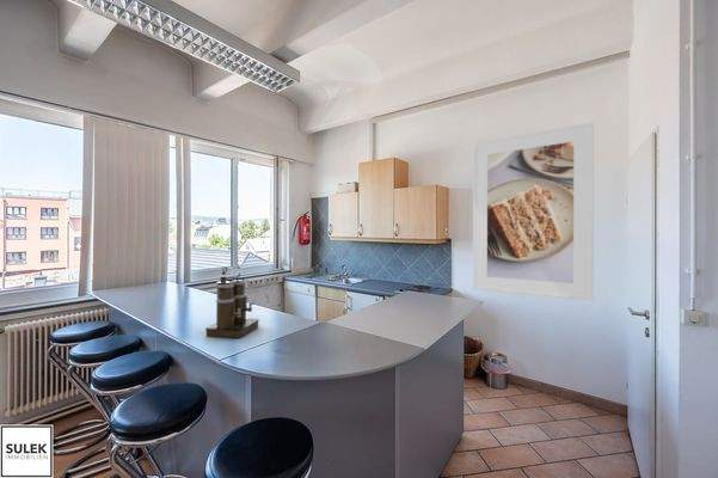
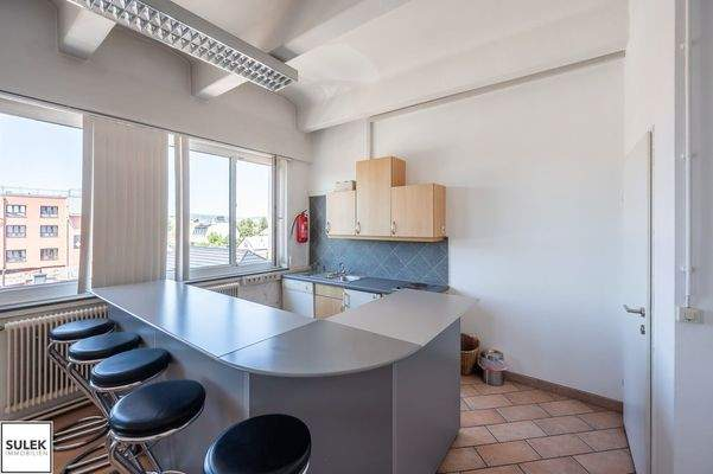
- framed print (527, 214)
- coffee maker (233, 299)
